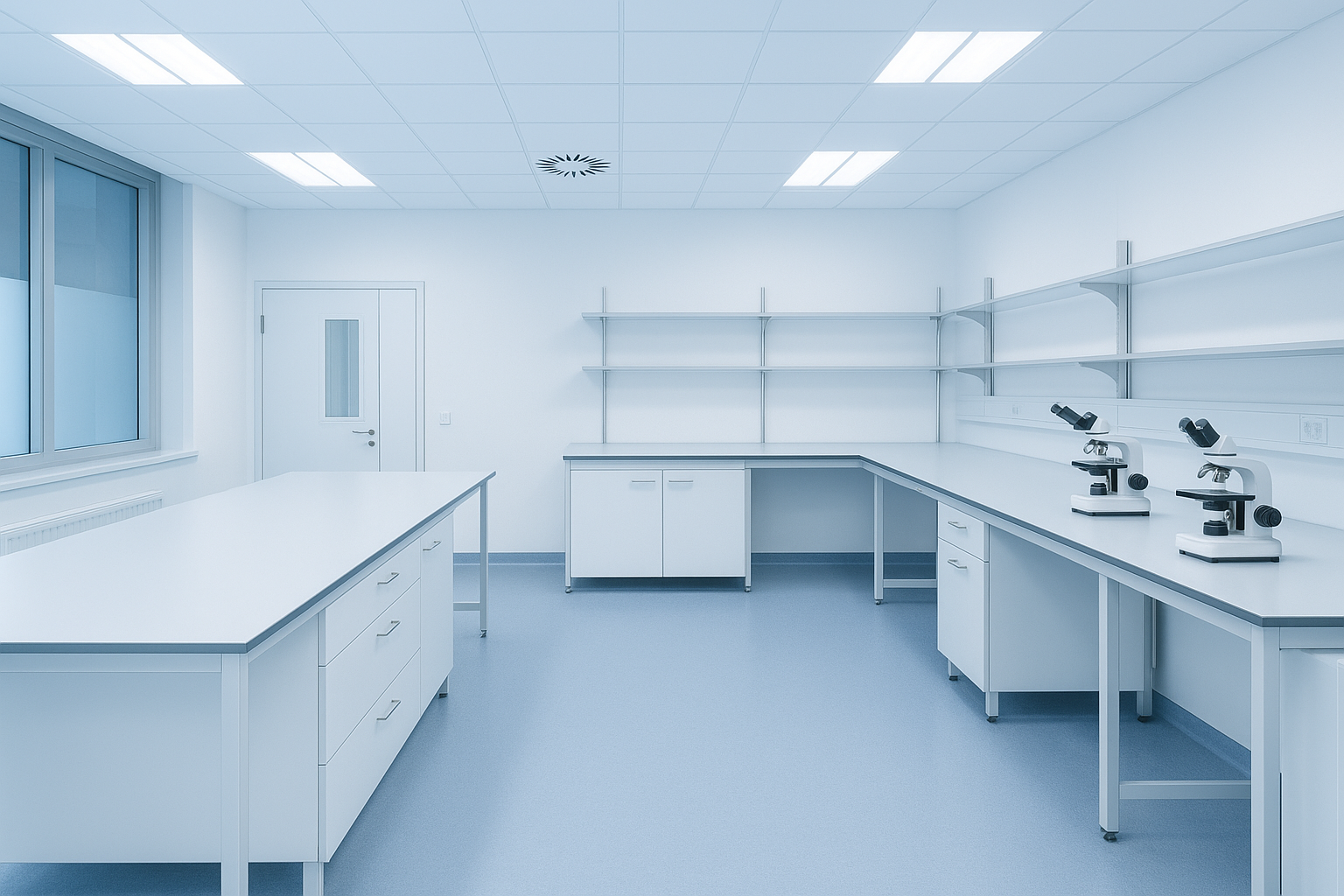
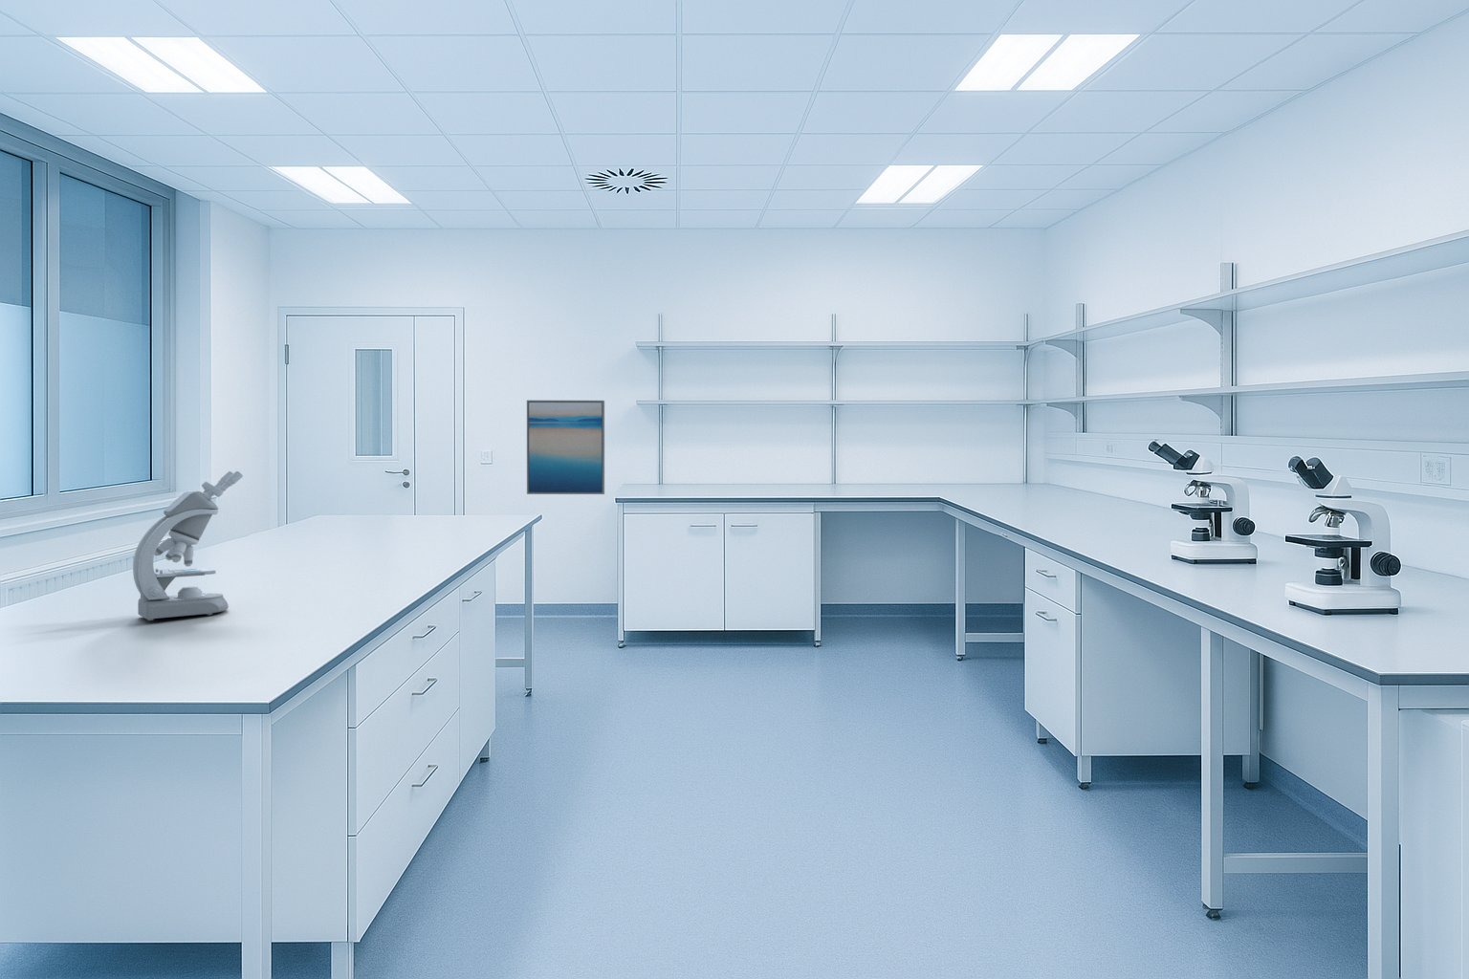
+ microscope (189, 542)
+ wall art (565, 447)
